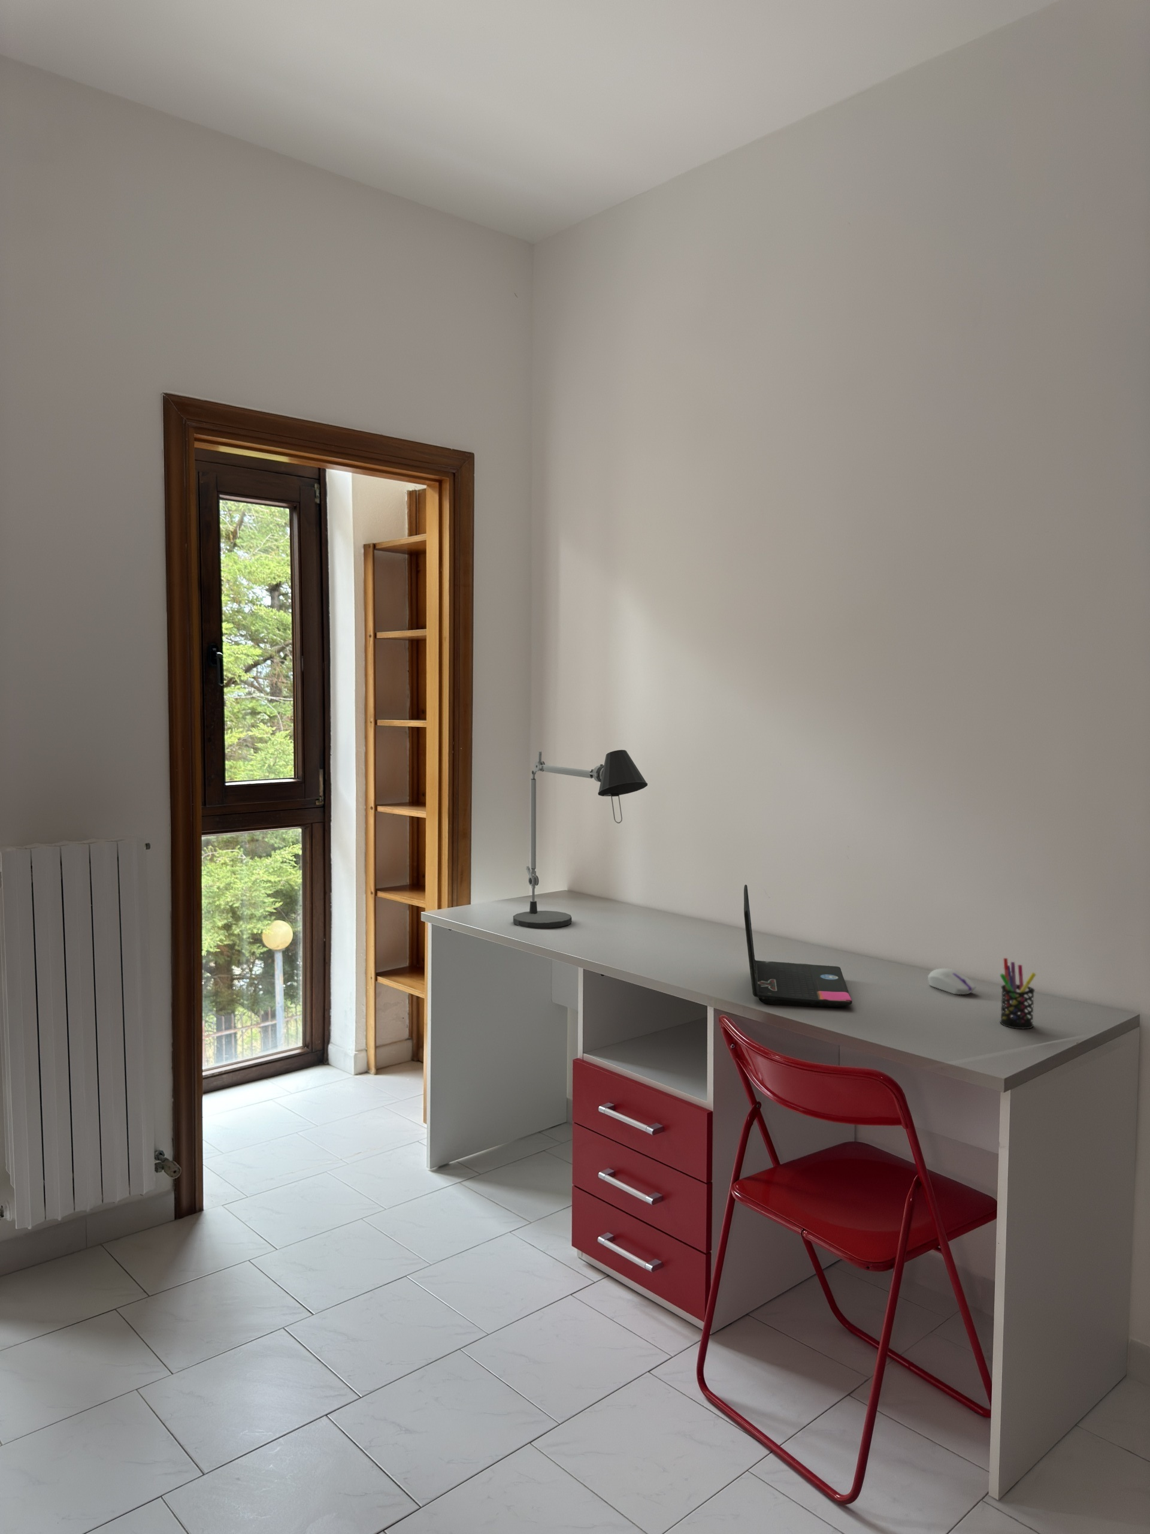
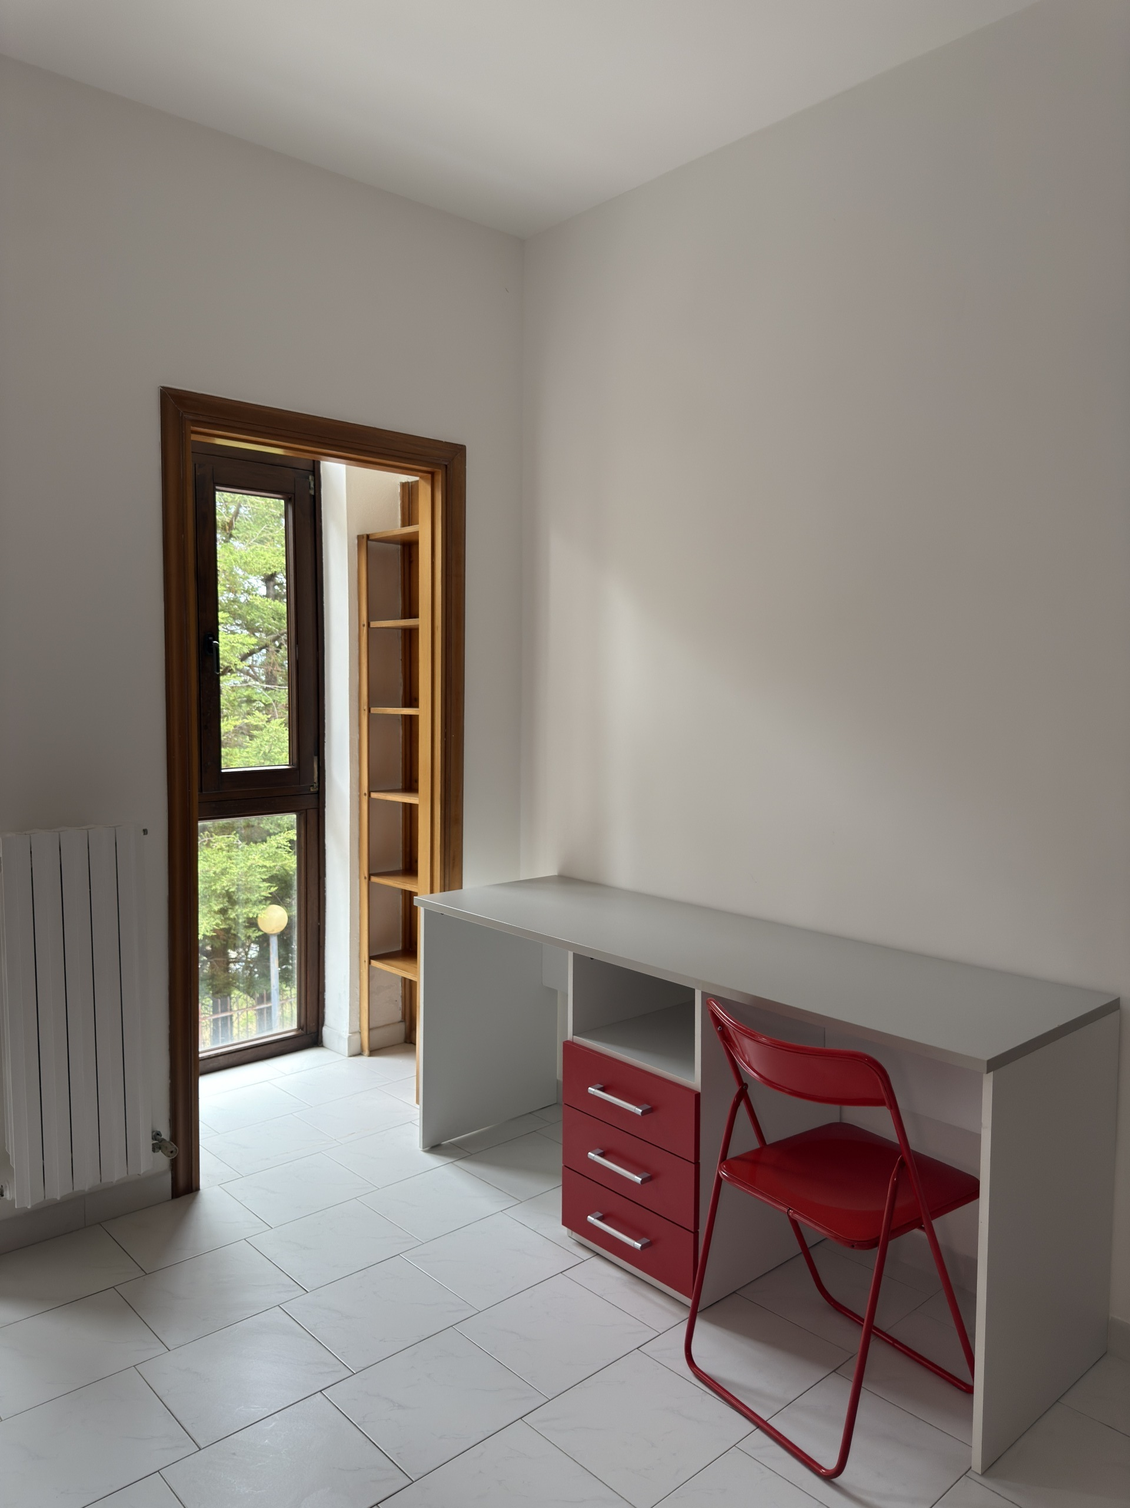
- laptop (794, 963)
- desk lamp (535, 841)
- pen holder (1013, 993)
- computer mouse (949, 980)
